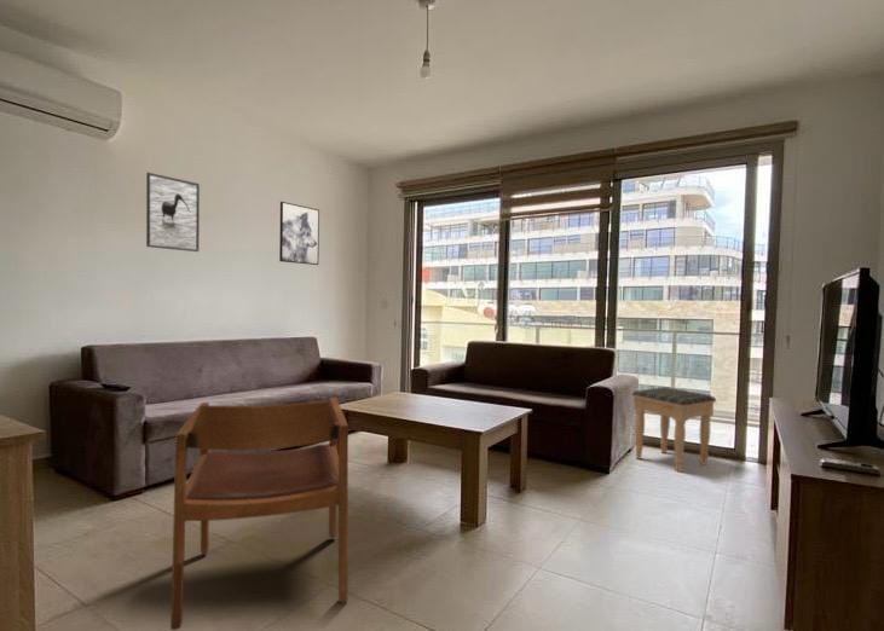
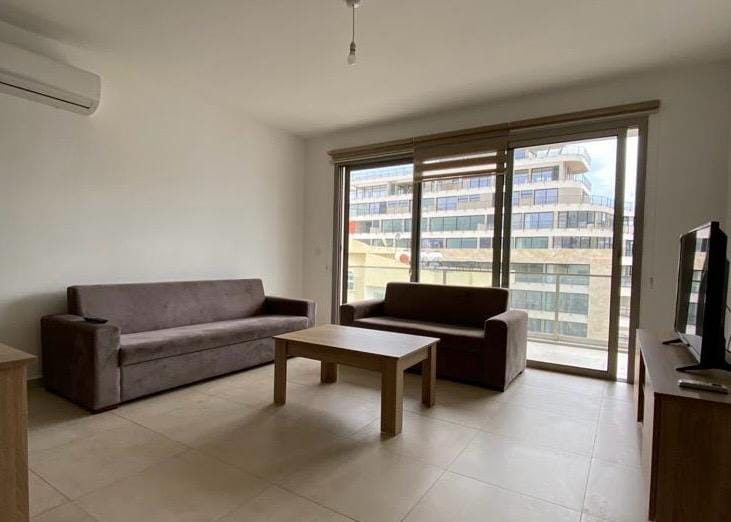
- footstool (669, 427)
- armchair (268, 484)
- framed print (173, 213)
- wall art (300, 235)
